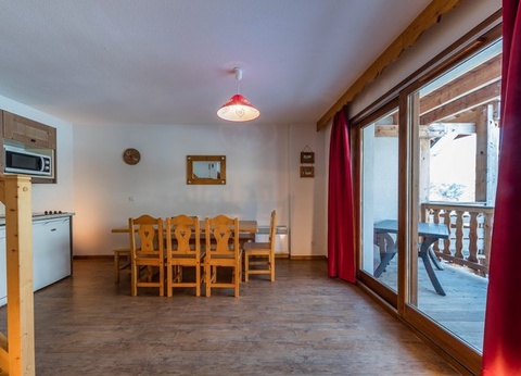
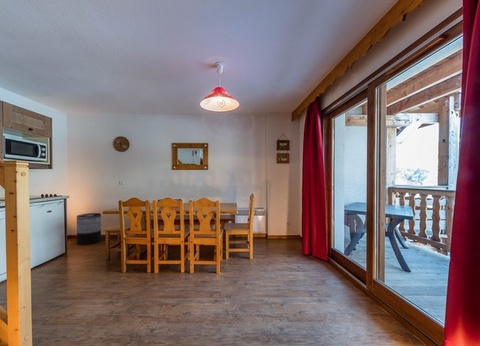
+ trash can (89, 228)
